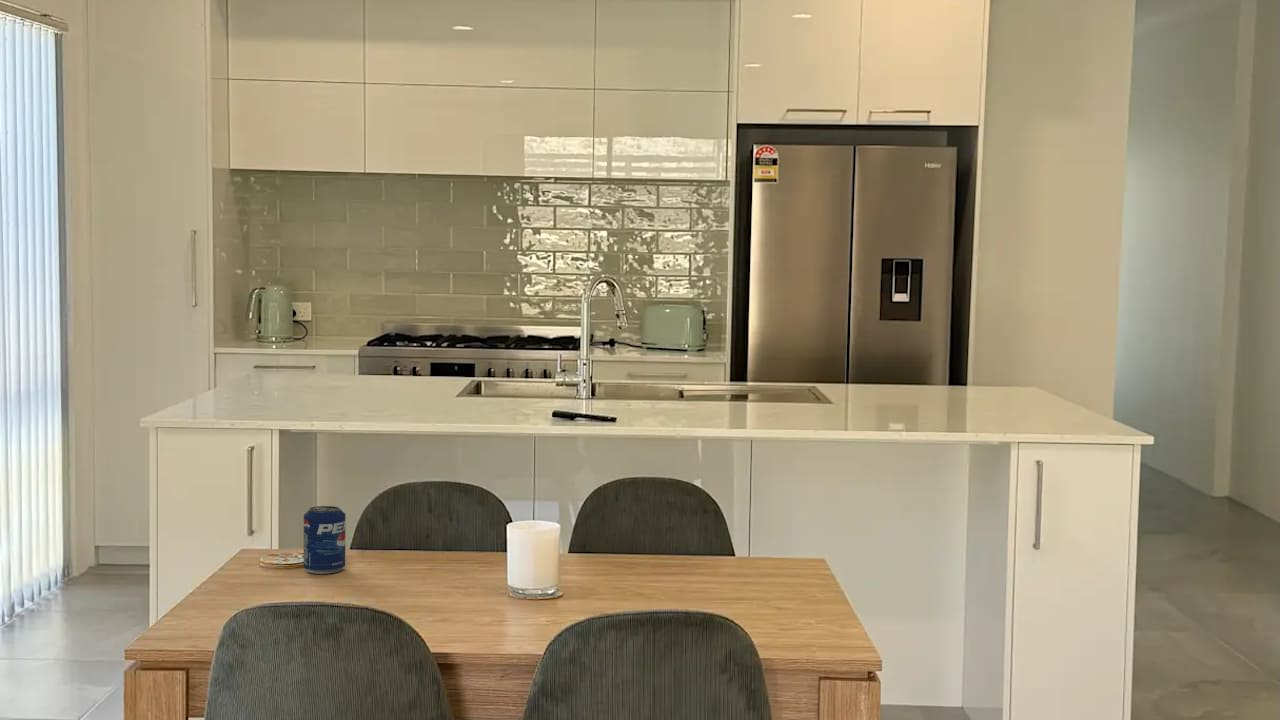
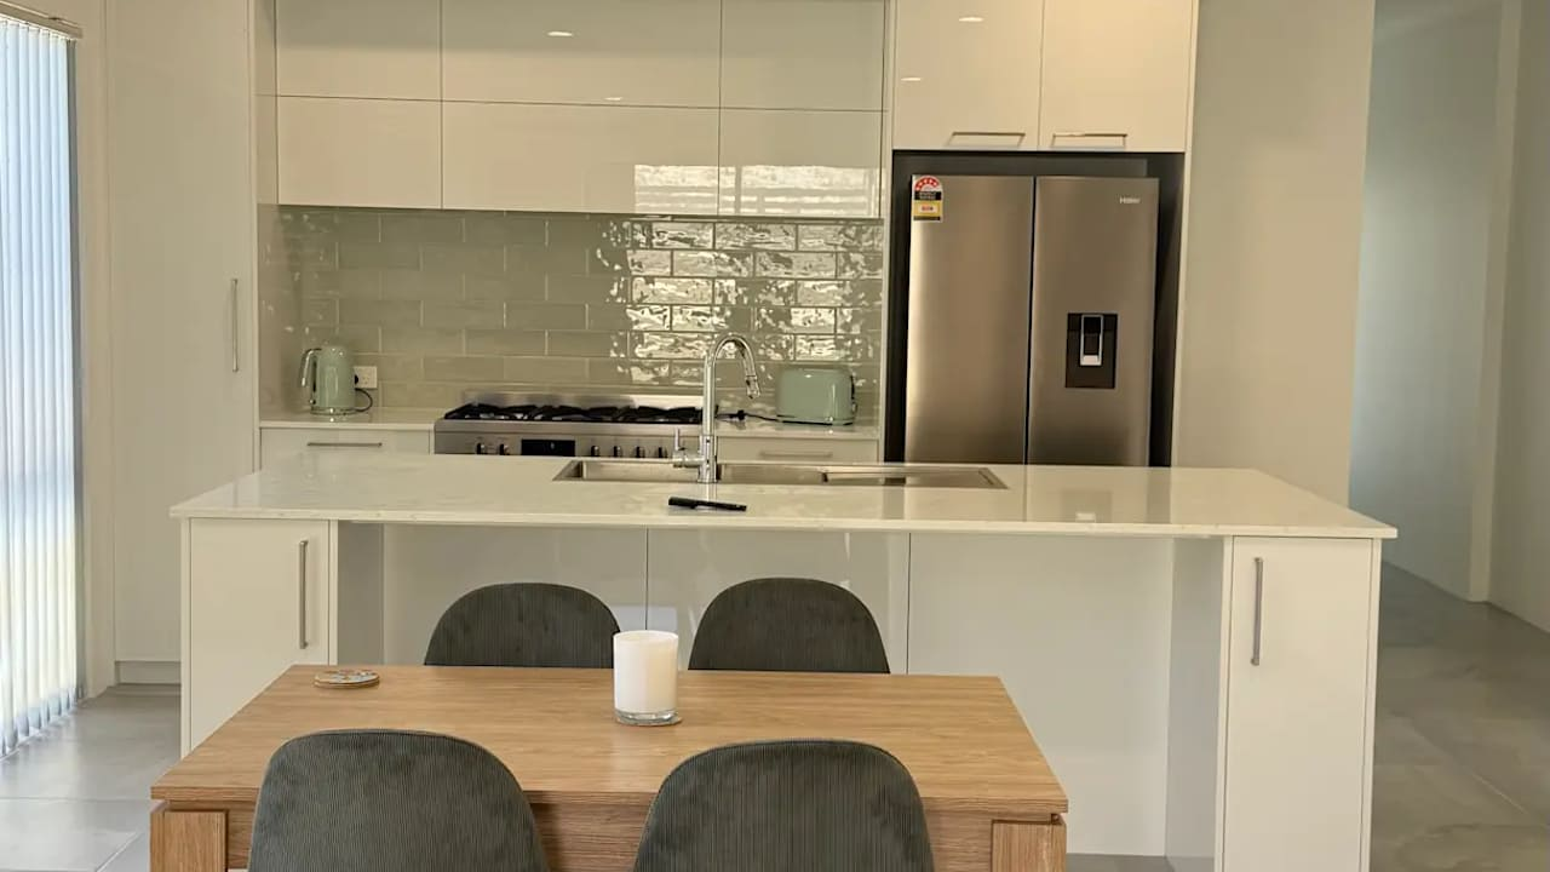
- beverage can (324, 539)
